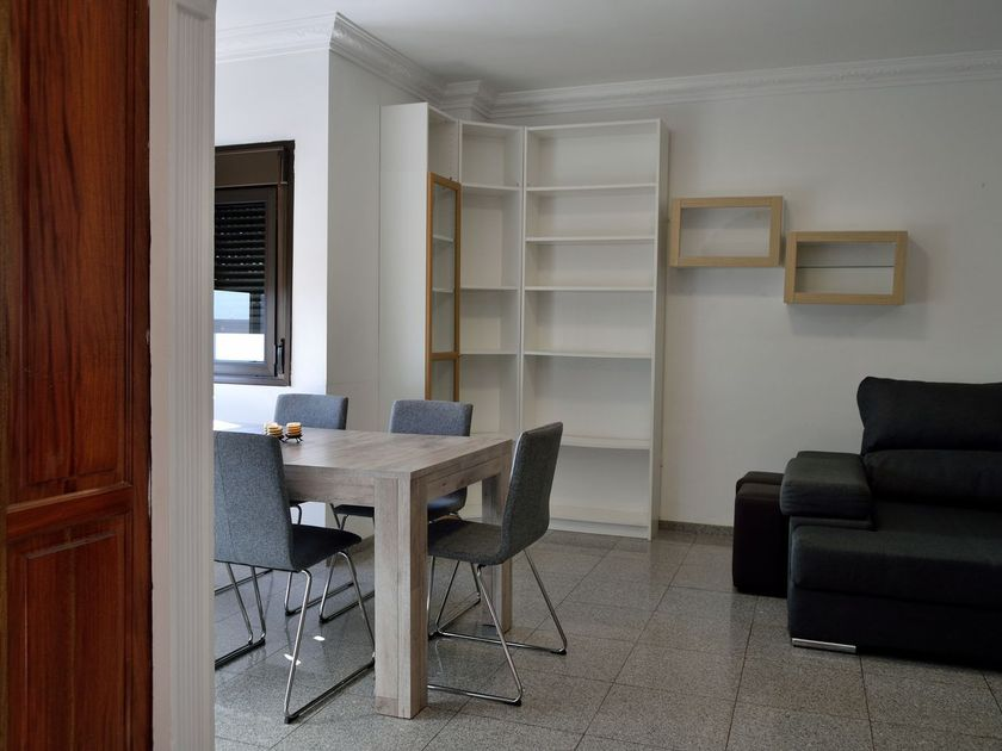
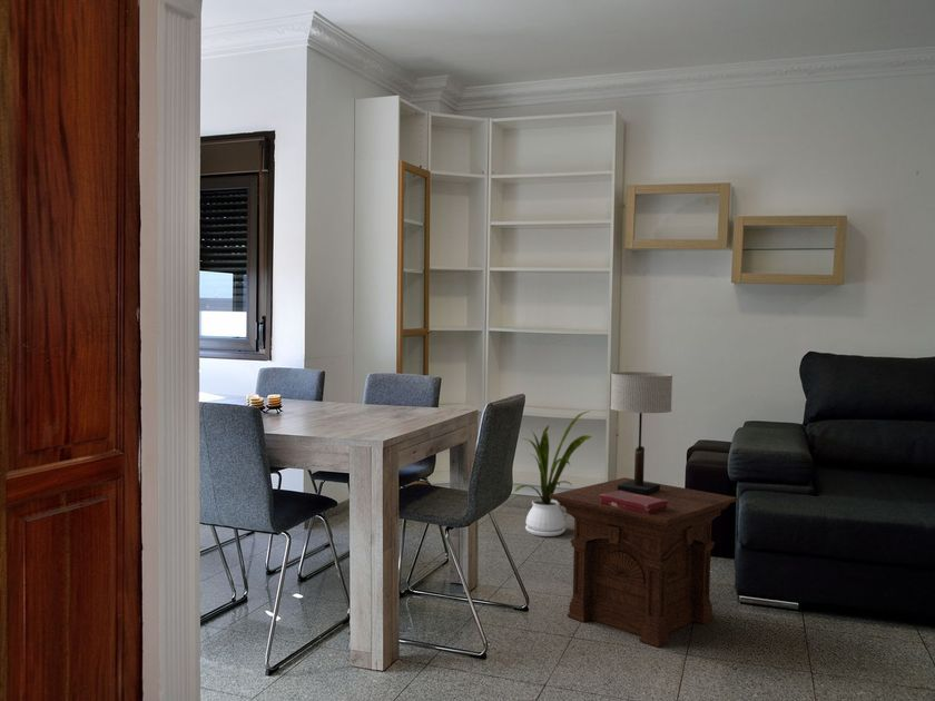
+ book (633, 501)
+ side table (641, 556)
+ table lamp (640, 432)
+ house plant (551, 472)
